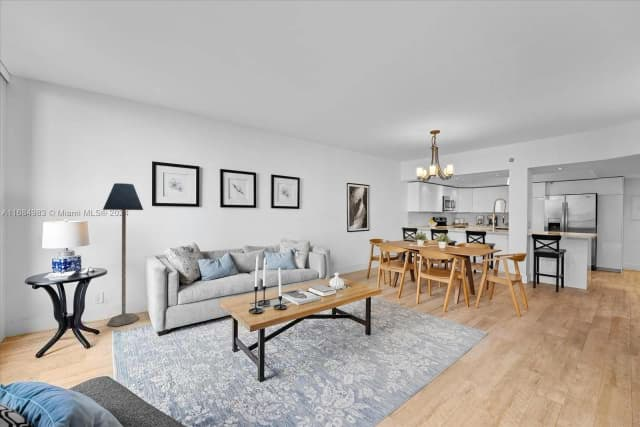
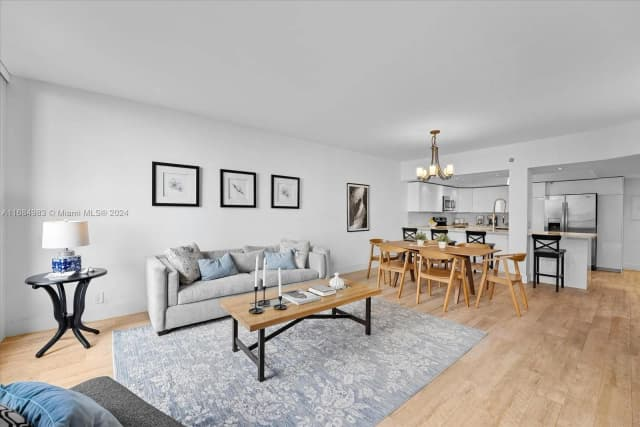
- floor lamp (123, 252)
